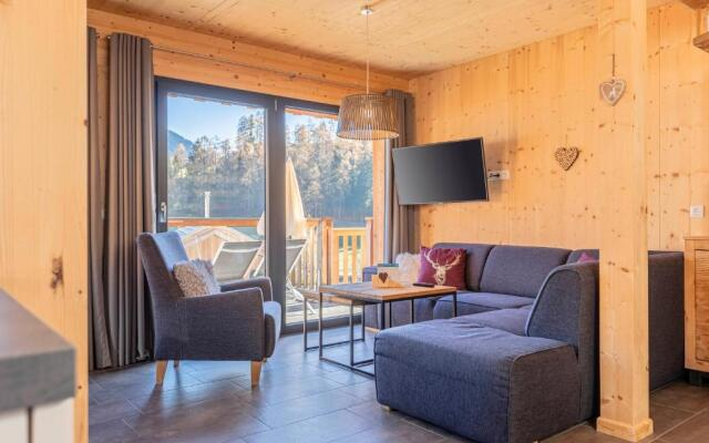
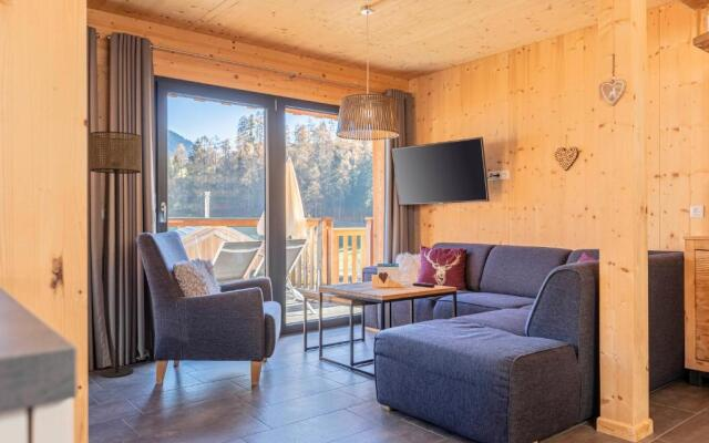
+ floor lamp (116, 254)
